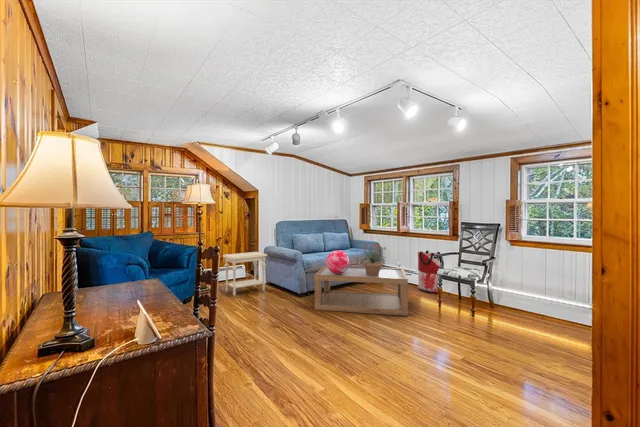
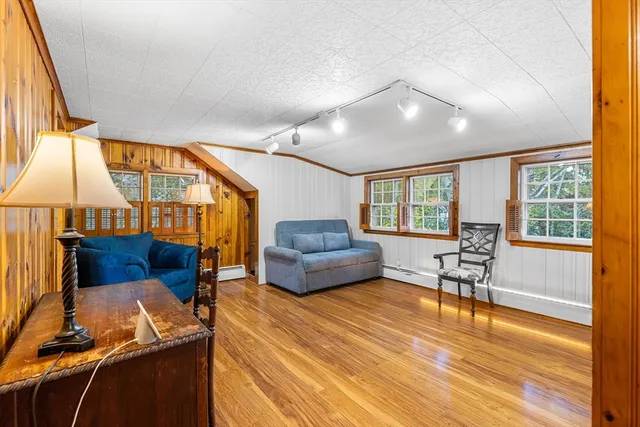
- coffee table (361, 292)
- bag (429, 271)
- side table (245, 280)
- potted plant (373, 258)
- decorative globe (338, 261)
